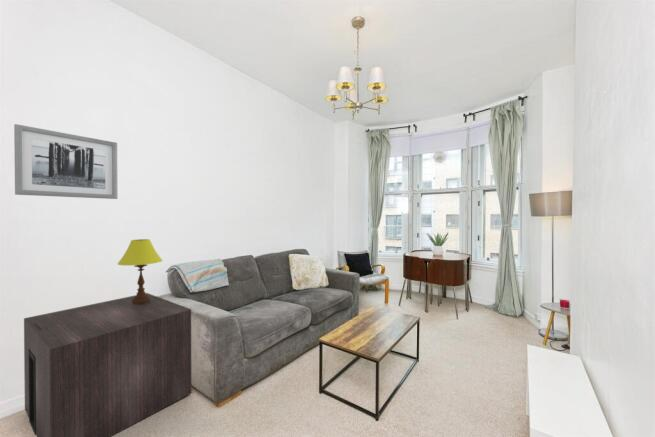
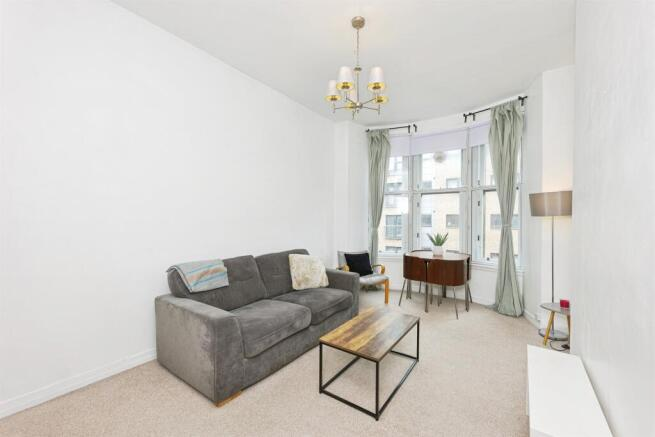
- table lamp (140, 270)
- storage cabinet (111, 357)
- wall art (71, 165)
